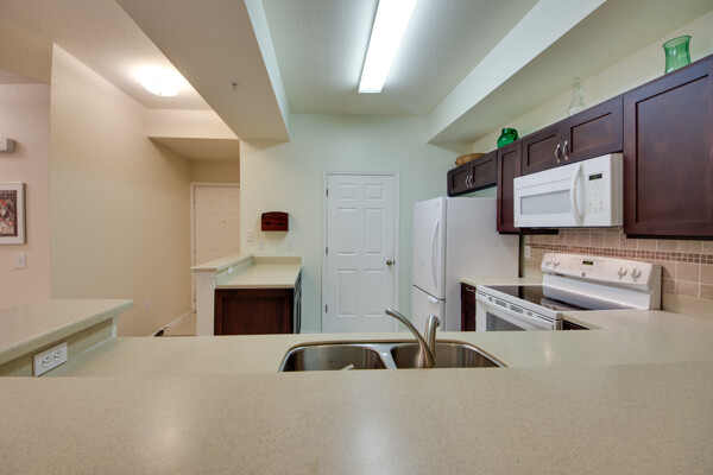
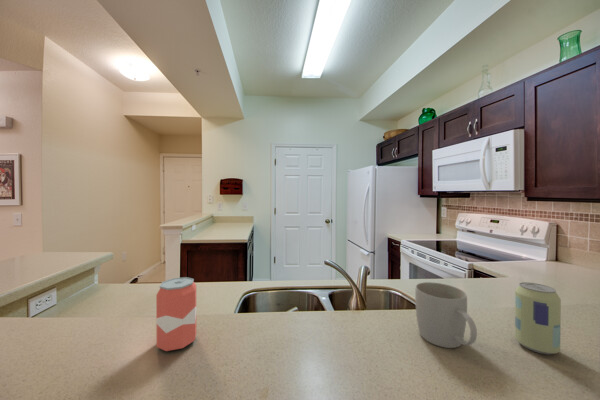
+ beverage can (536, 317)
+ mug (446, 318)
+ soda can (177, 311)
